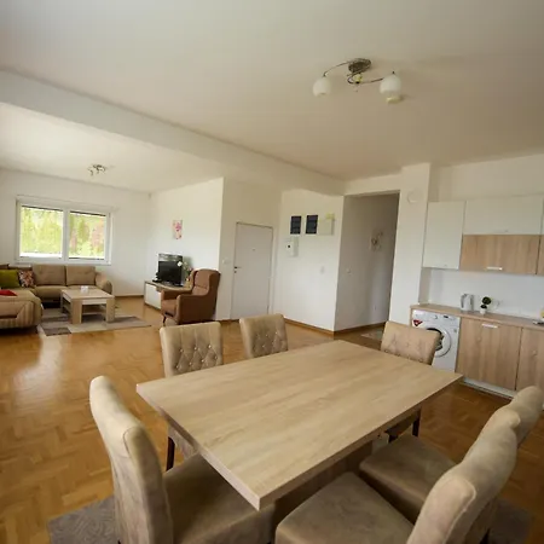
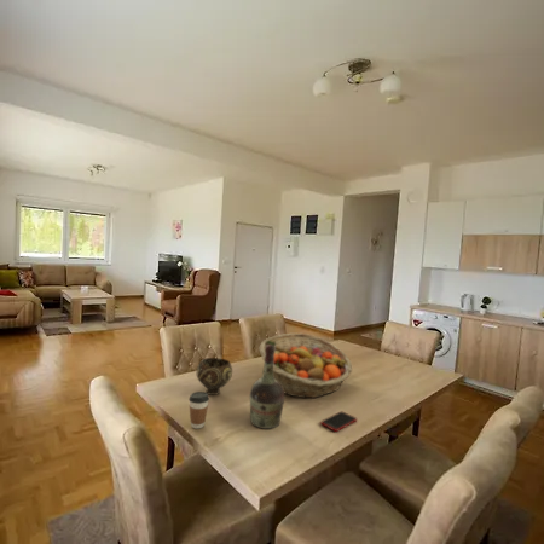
+ fruit basket (305, 363)
+ cognac bottle (267, 383)
+ bowl (214, 376)
+ cell phone (338, 421)
+ coffee cup (198, 410)
